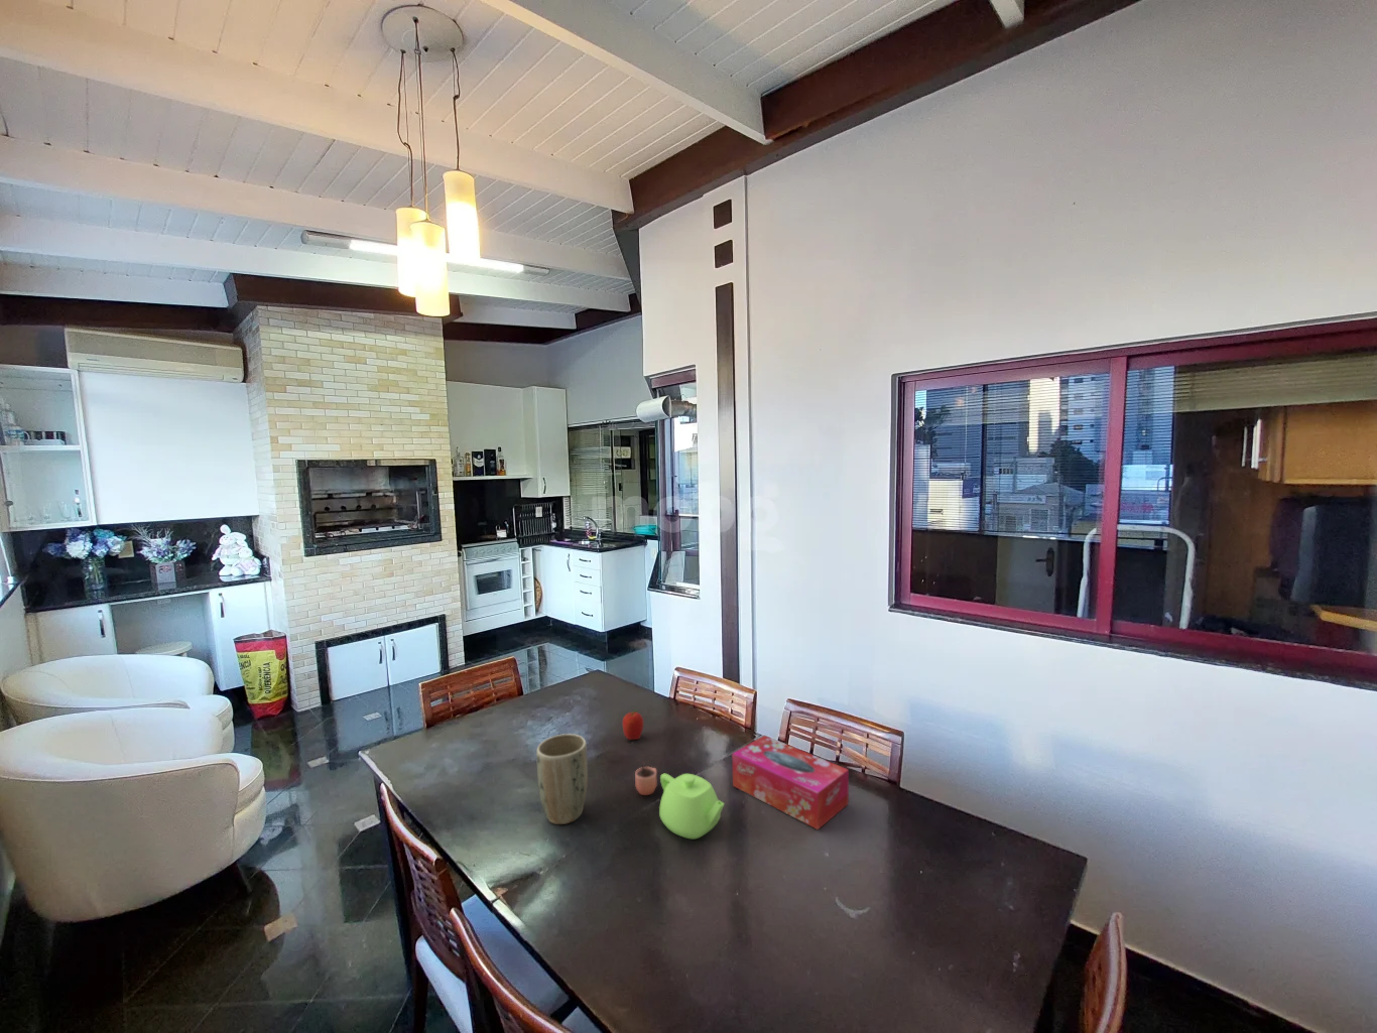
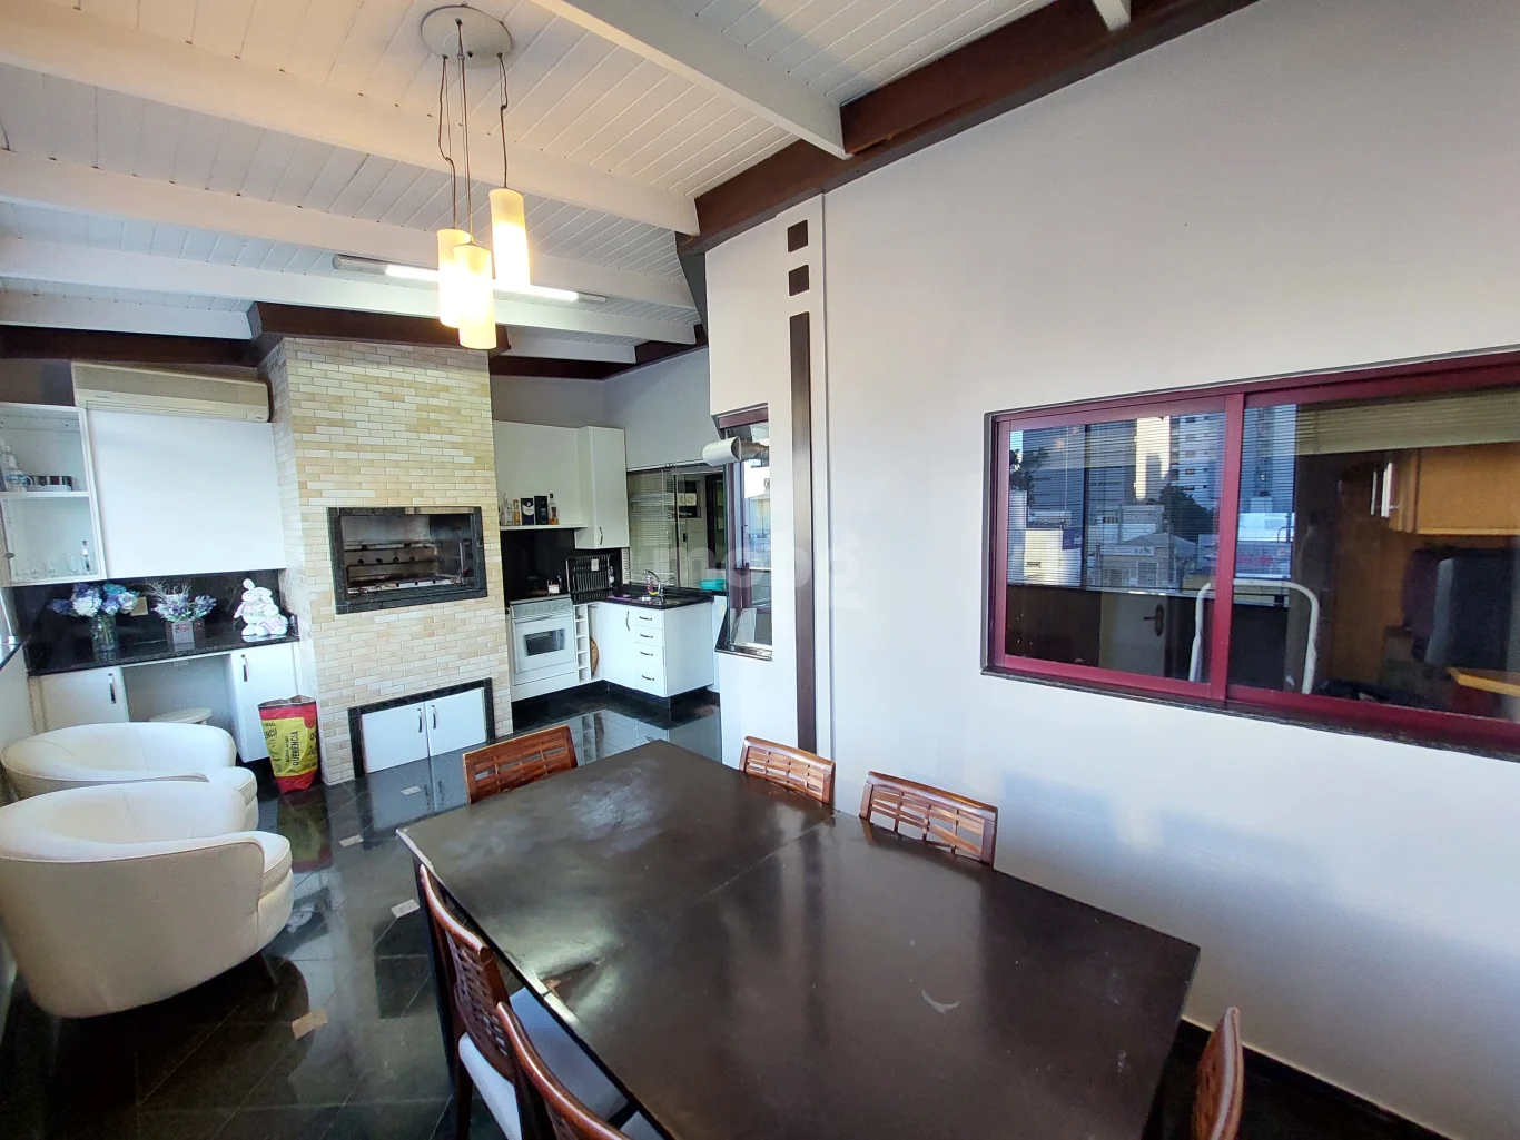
- plant pot (562, 779)
- tissue box (788, 778)
- teapot (689, 800)
- fruit (633, 724)
- cocoa (647, 771)
